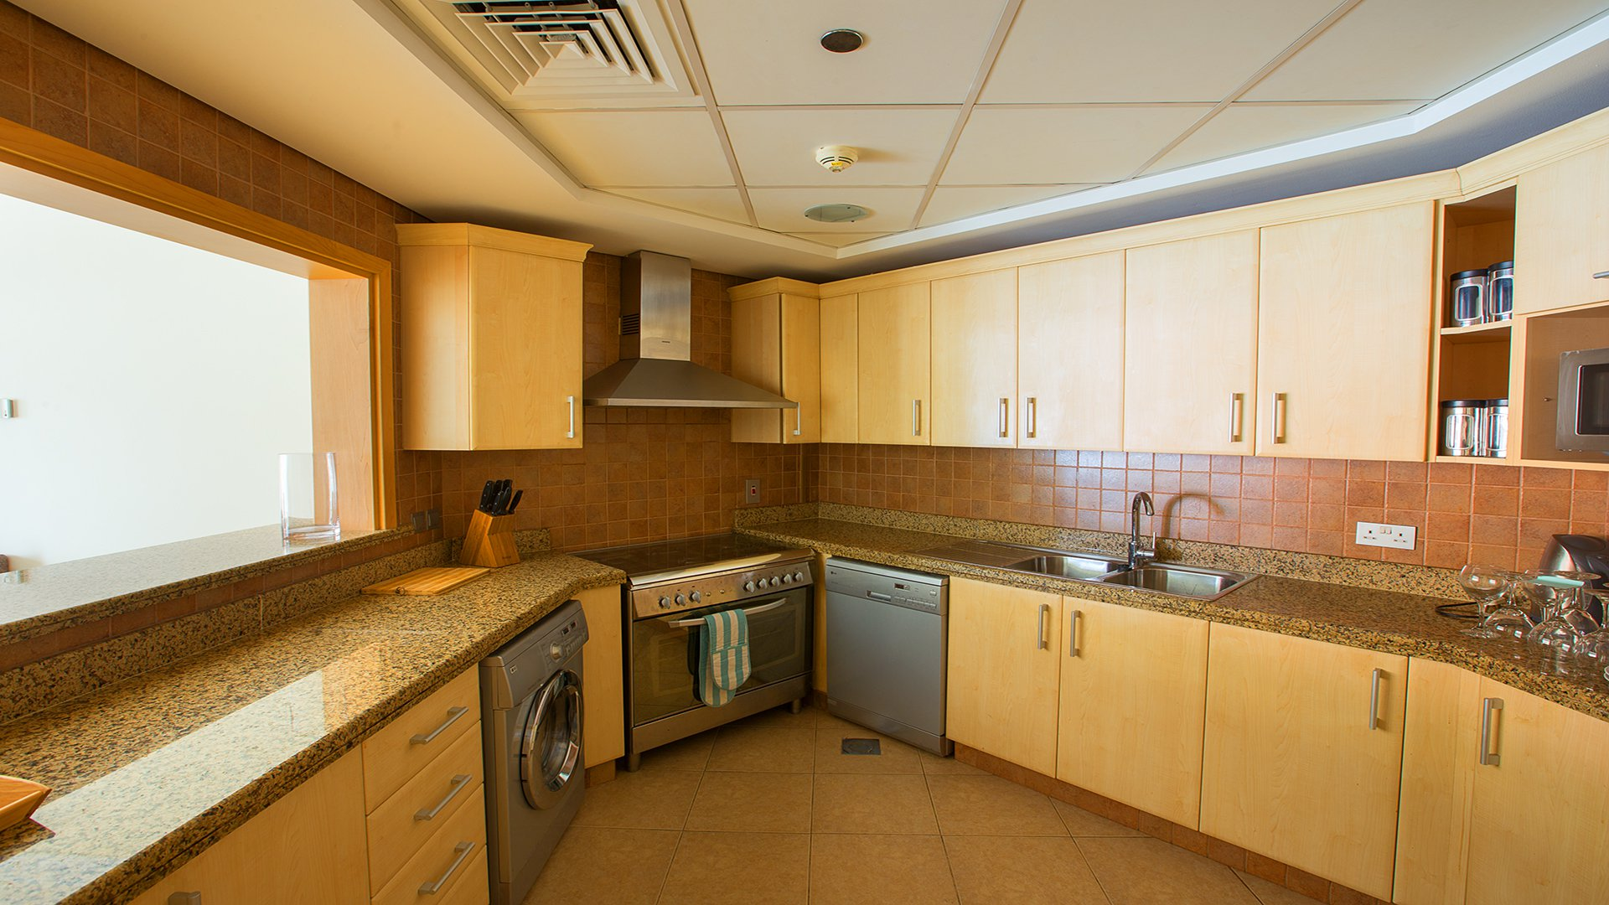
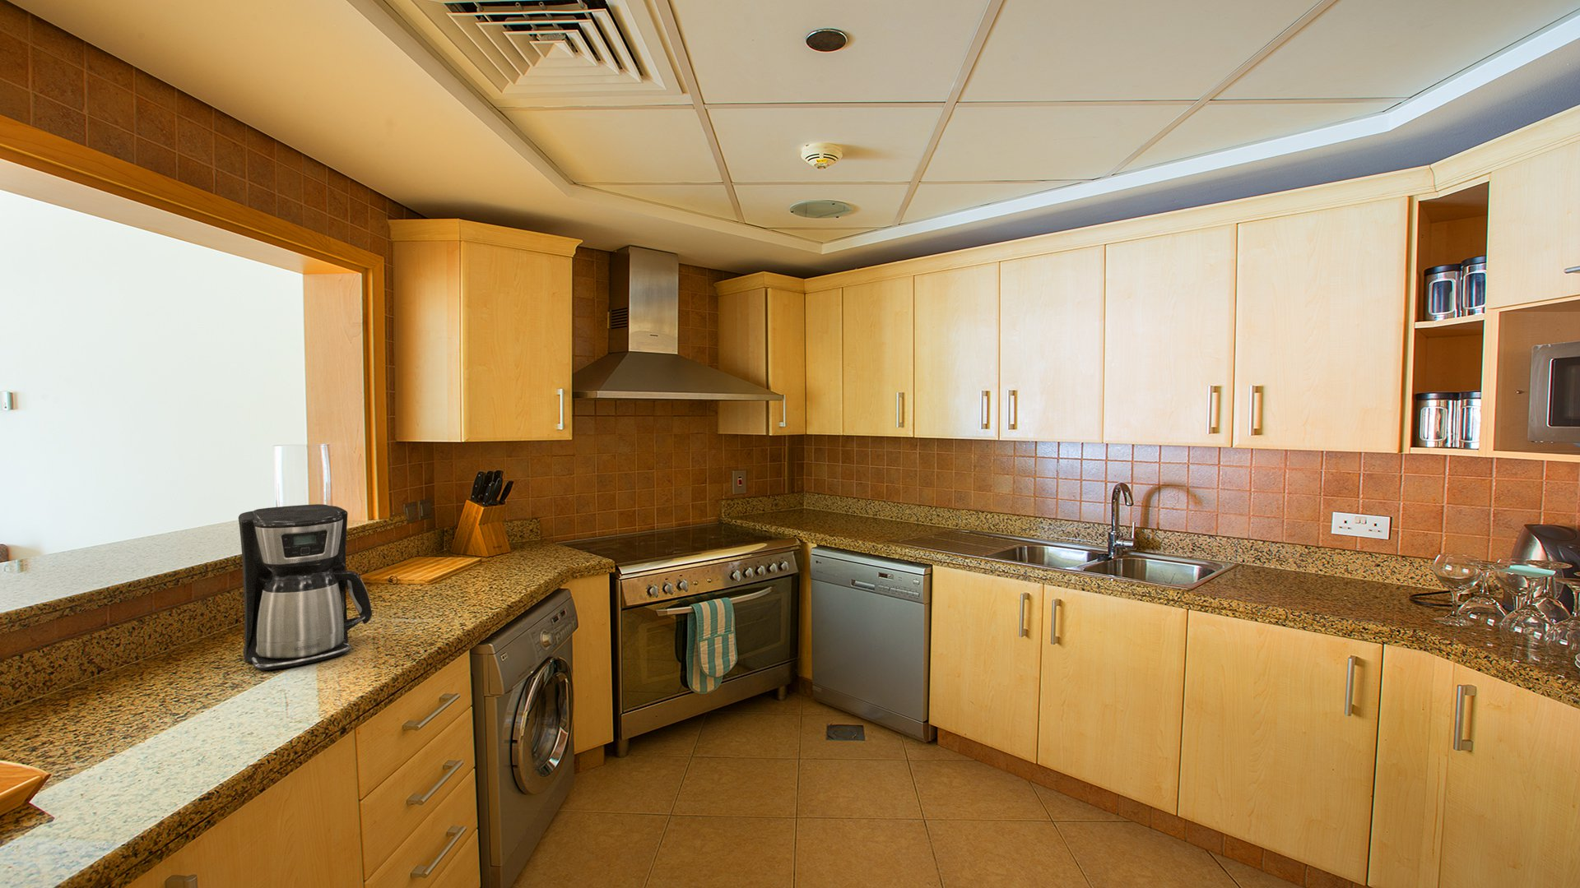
+ coffee maker (308, 577)
